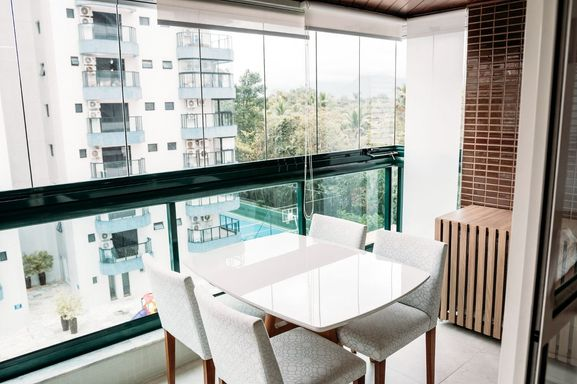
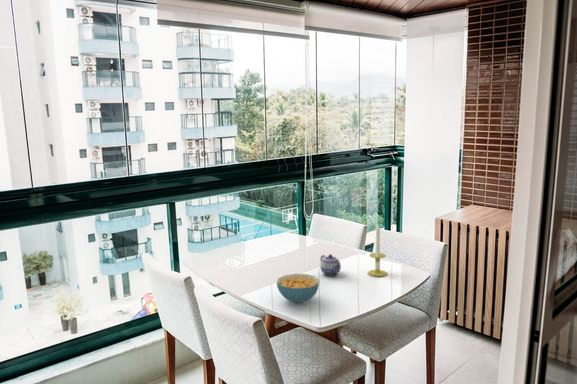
+ candle (377, 248)
+ teapot (330, 264)
+ cereal bowl (298, 290)
